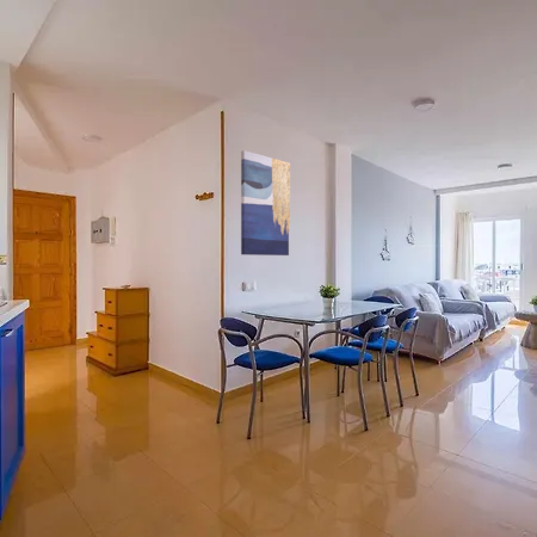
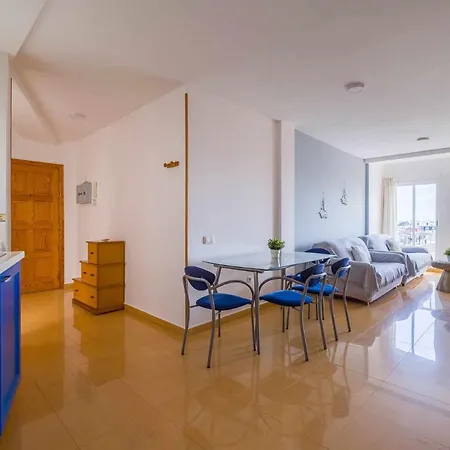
- wall art (266, 206)
